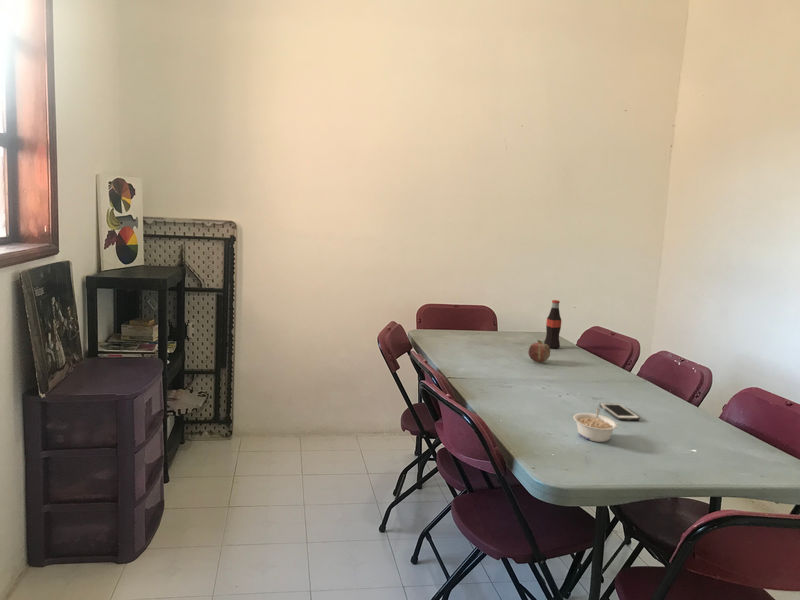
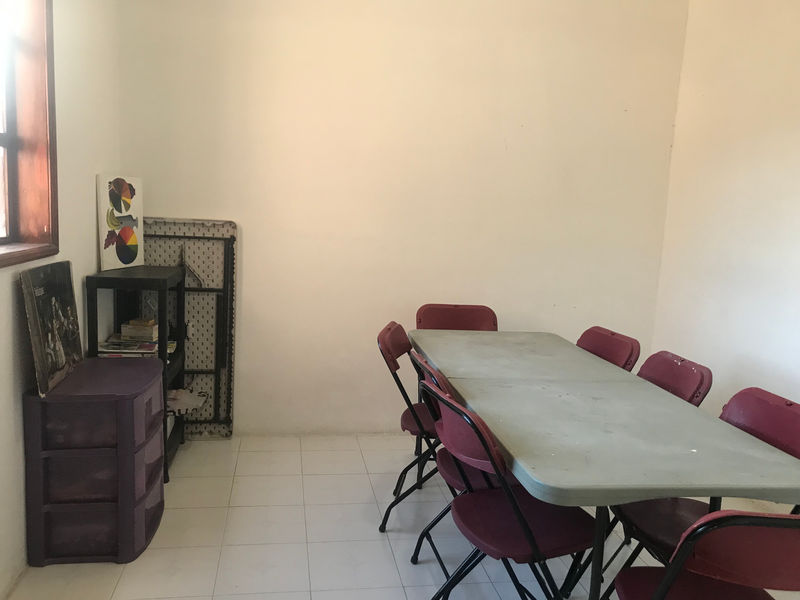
- cell phone (618, 411)
- fruit (539, 351)
- bottle (553, 323)
- legume (593, 426)
